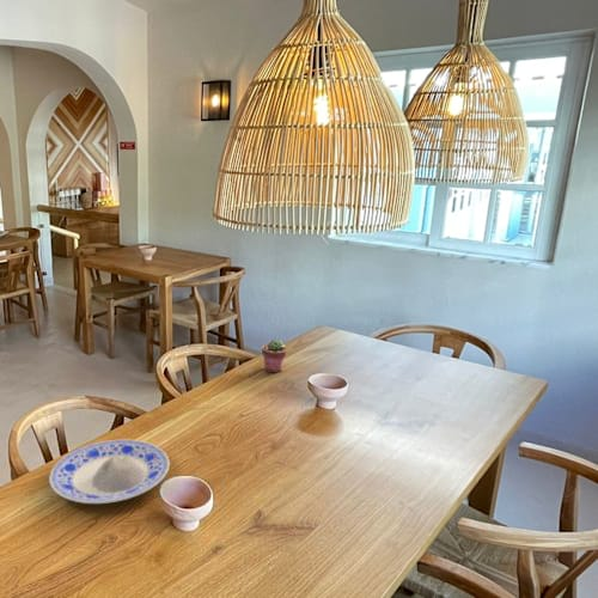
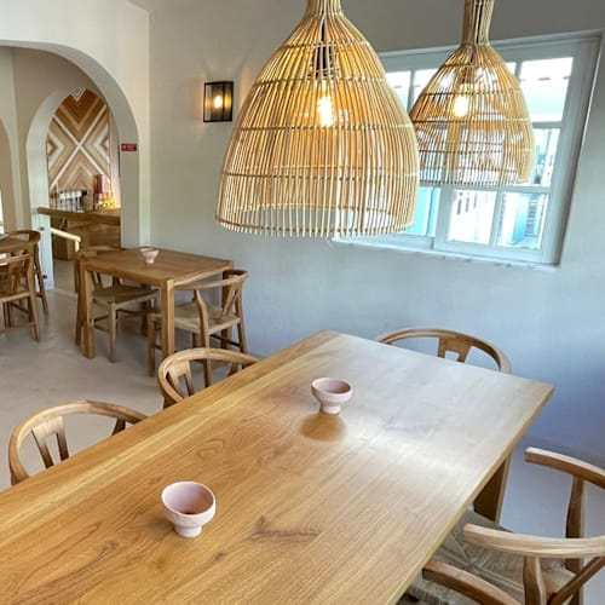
- plate (111, 466)
- potted succulent (274, 354)
